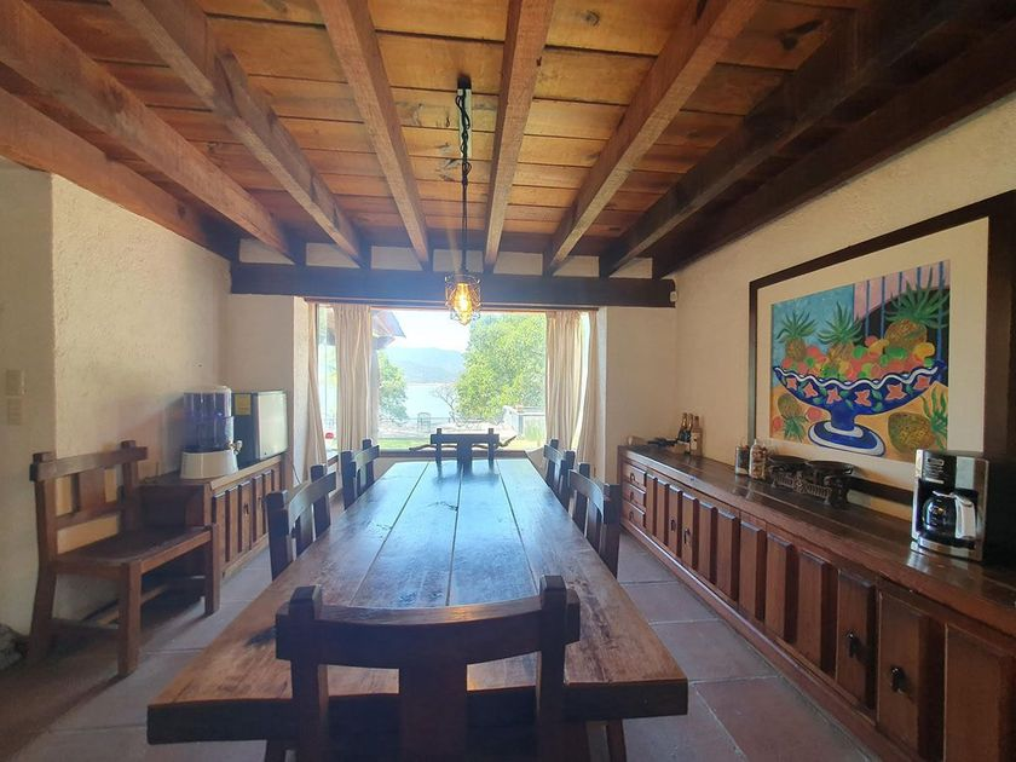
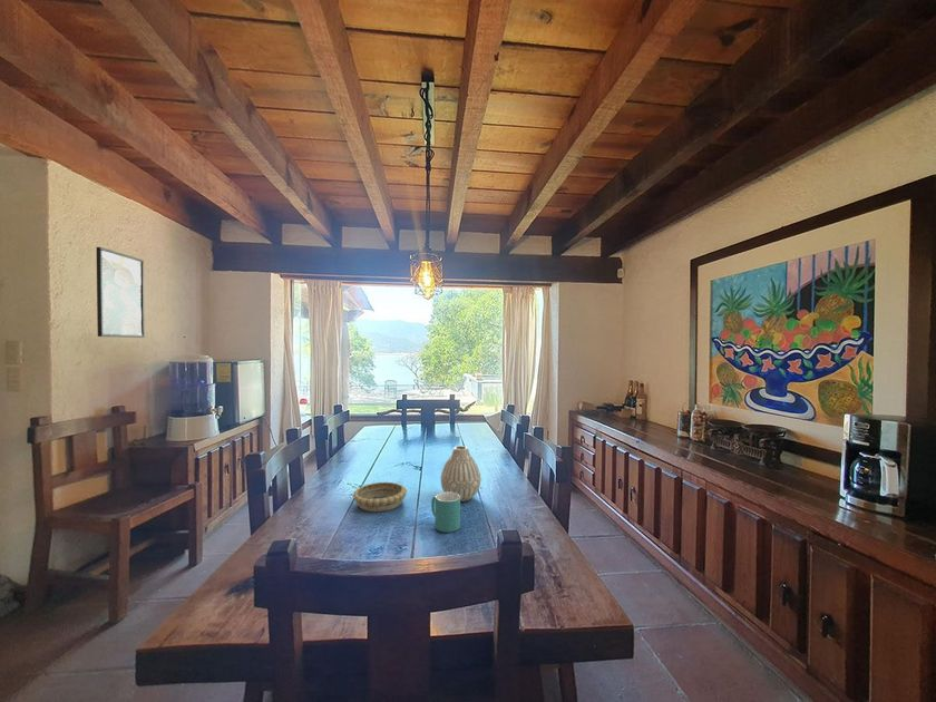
+ vase (460, 472)
+ mug (443, 509)
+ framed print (121, 295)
+ decorative bowl (380, 495)
